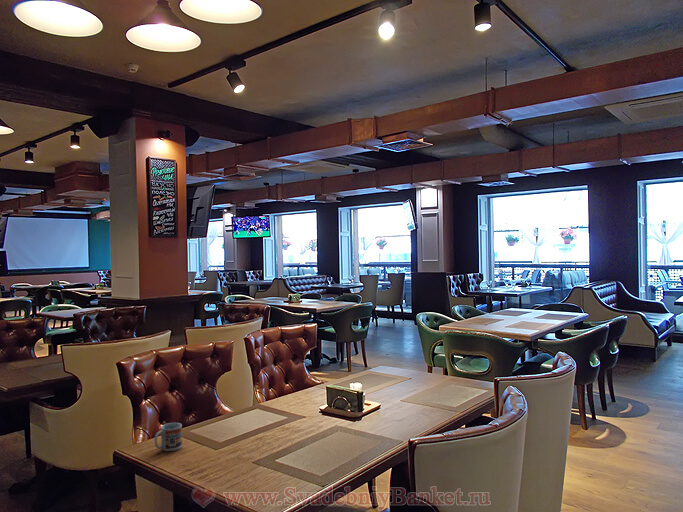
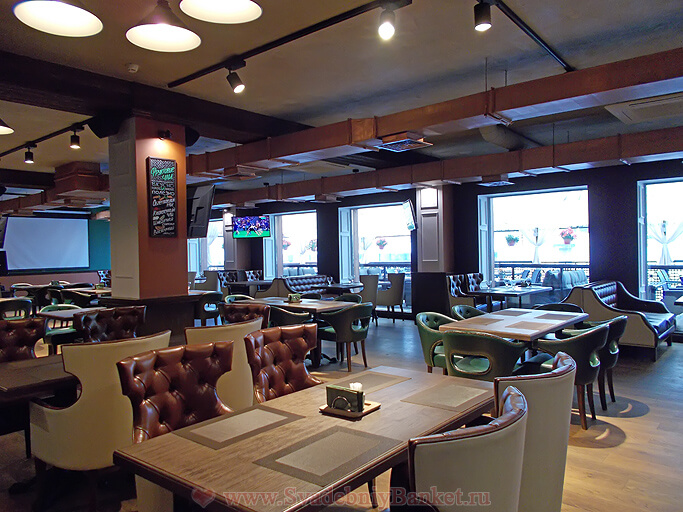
- cup (168, 437)
